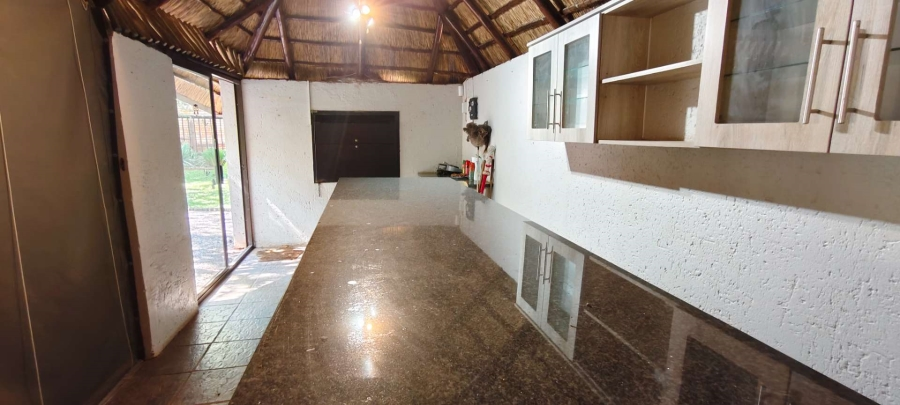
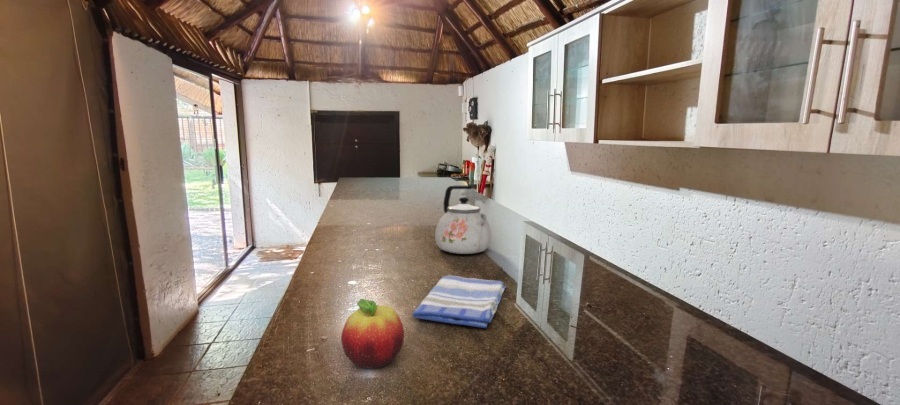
+ fruit (373, 332)
+ dish towel (462, 297)
+ kettle (464, 217)
